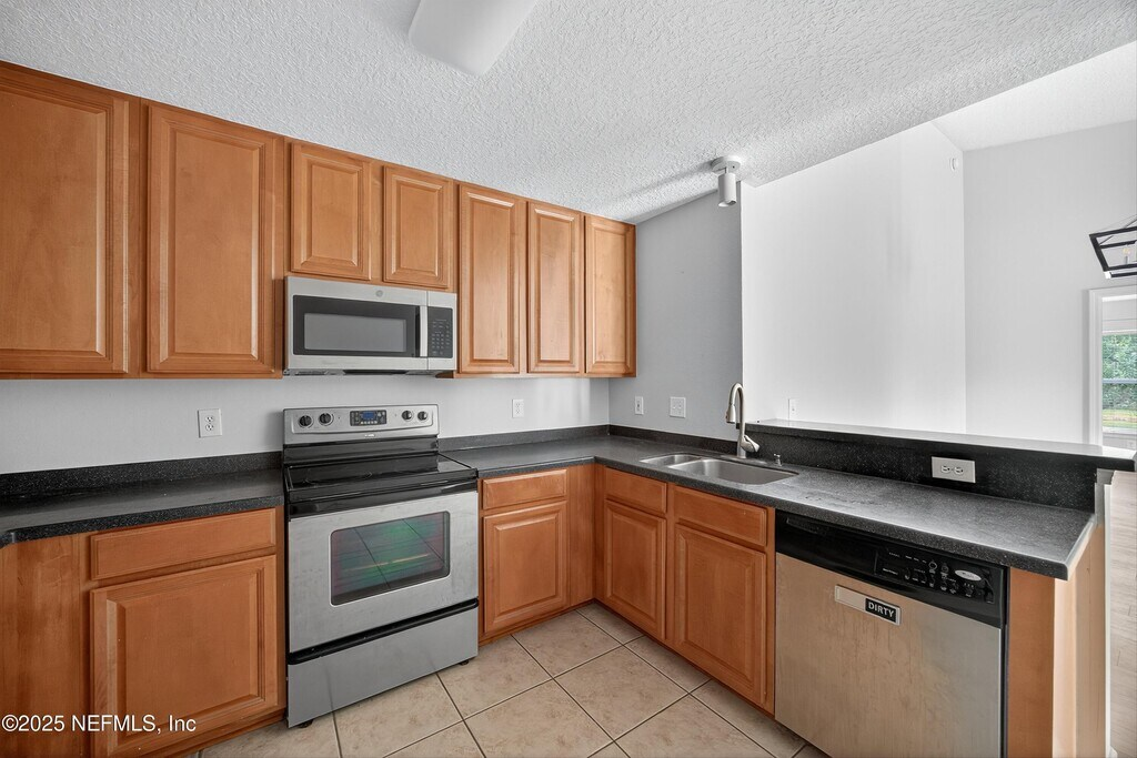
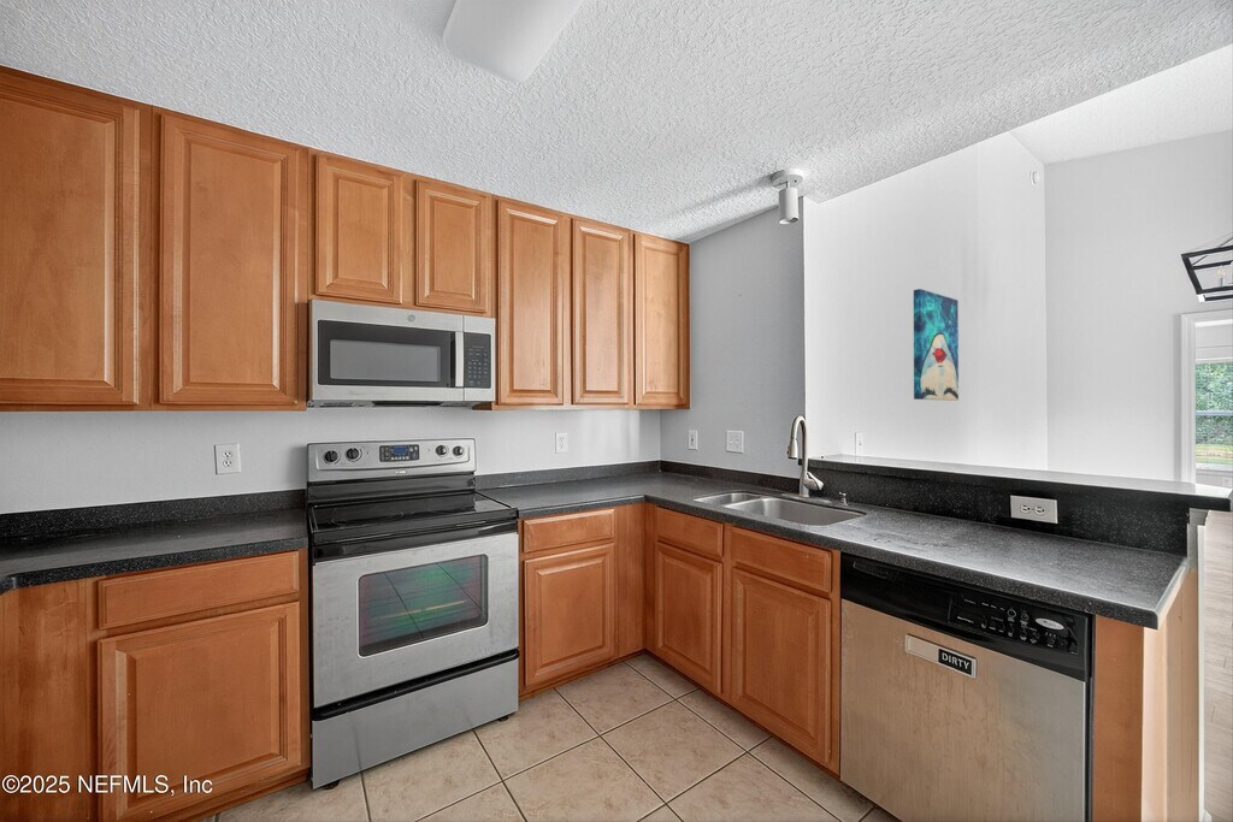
+ wall art (937, 347)
